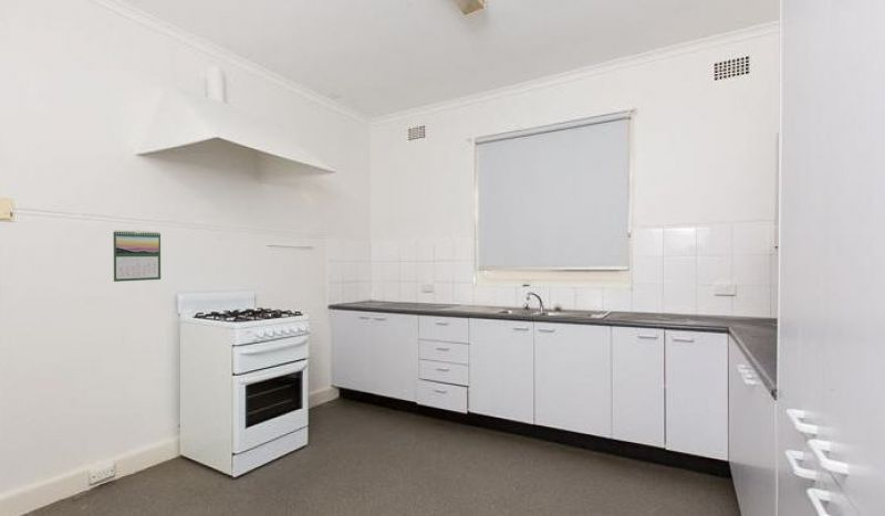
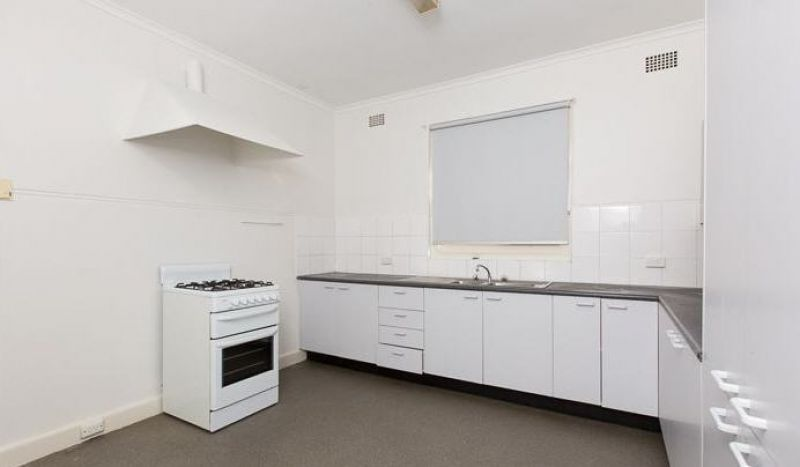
- calendar (137, 255)
